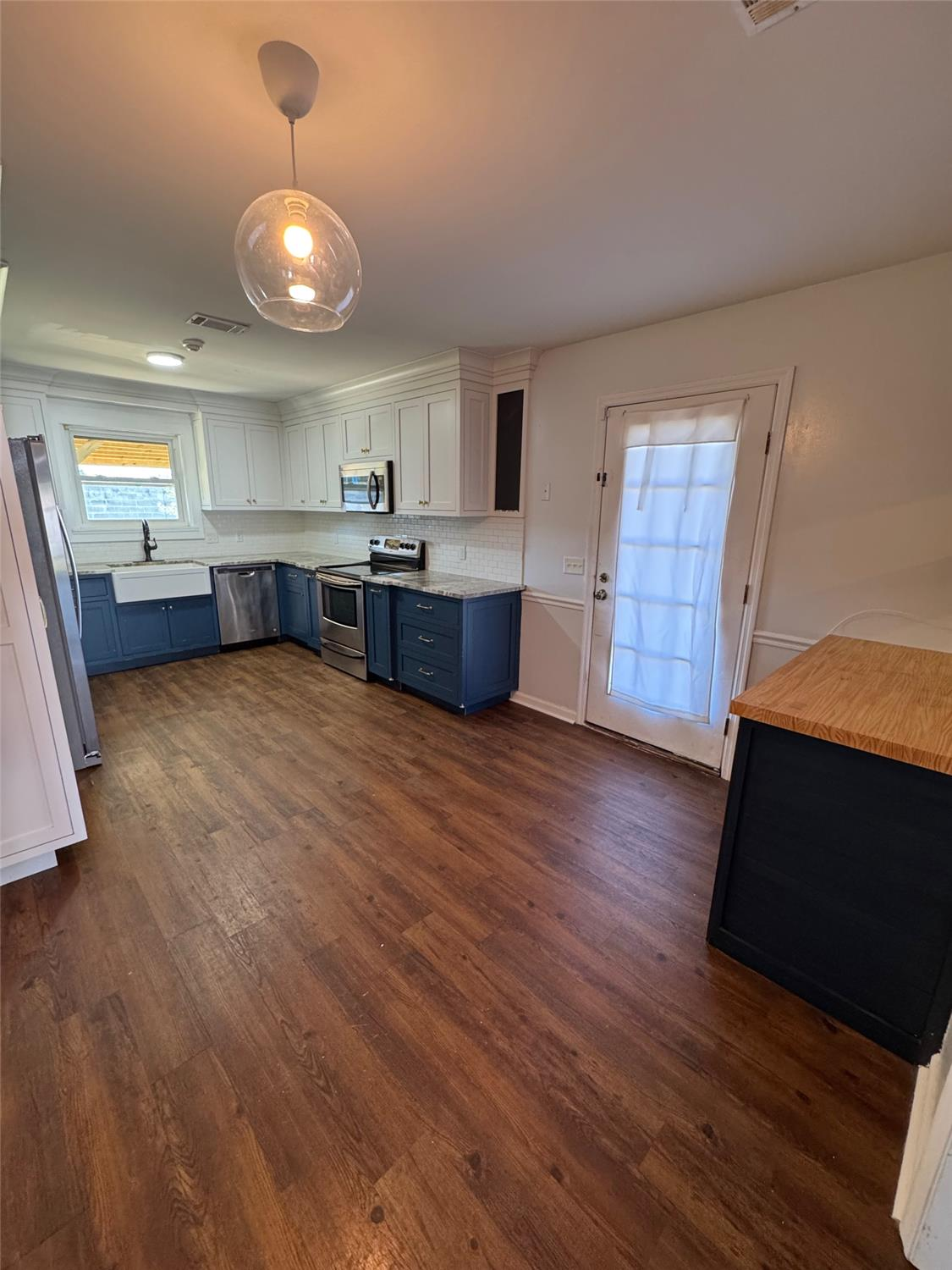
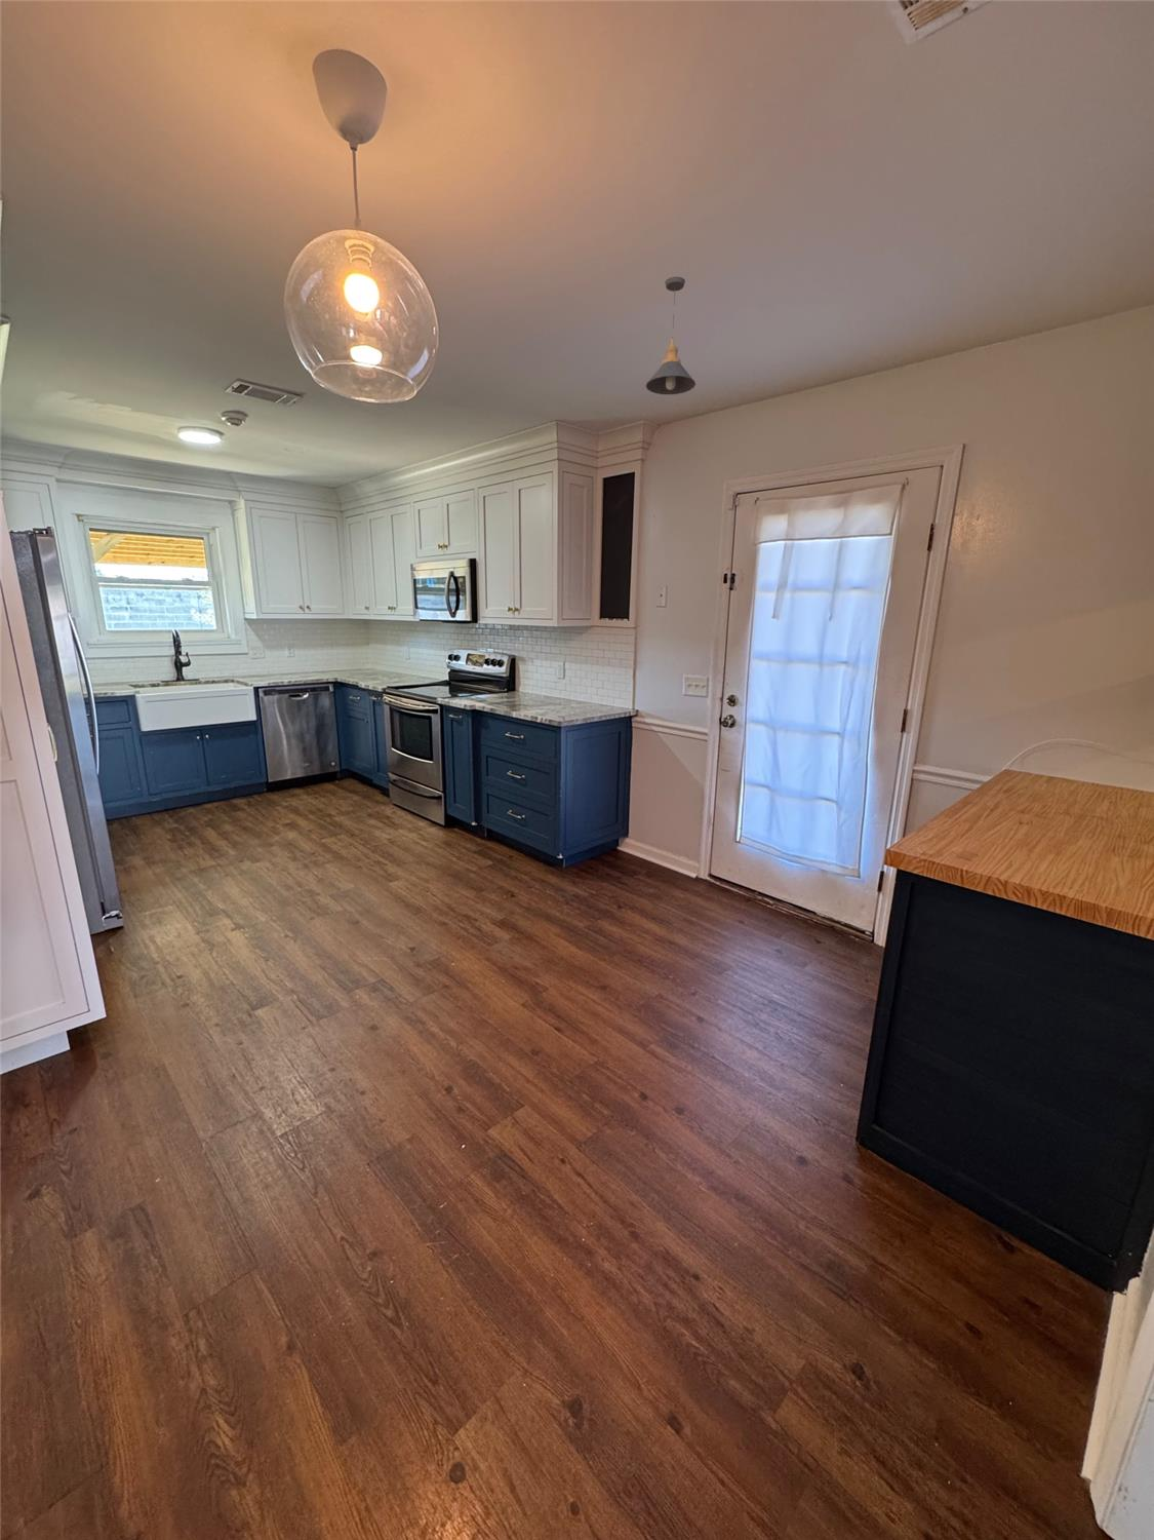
+ pendant light (672, 338)
